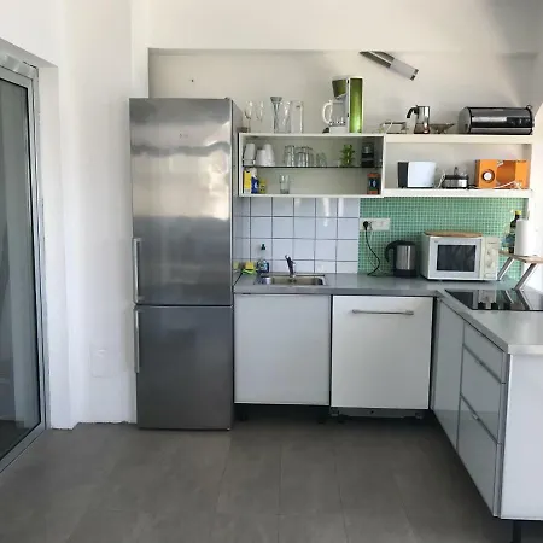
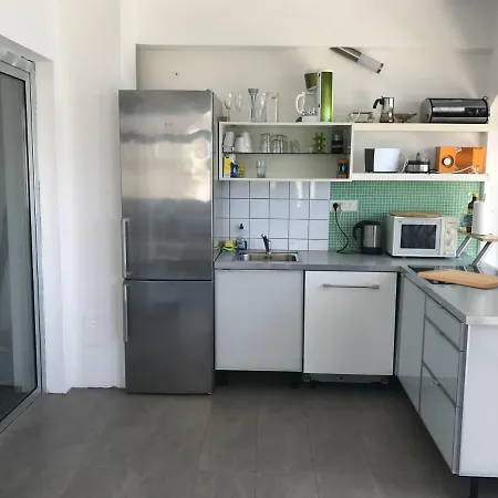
+ cutting board (465, 278)
